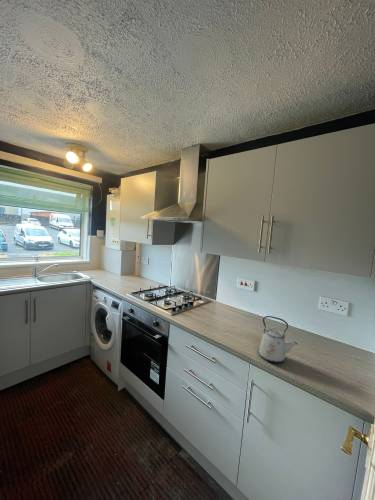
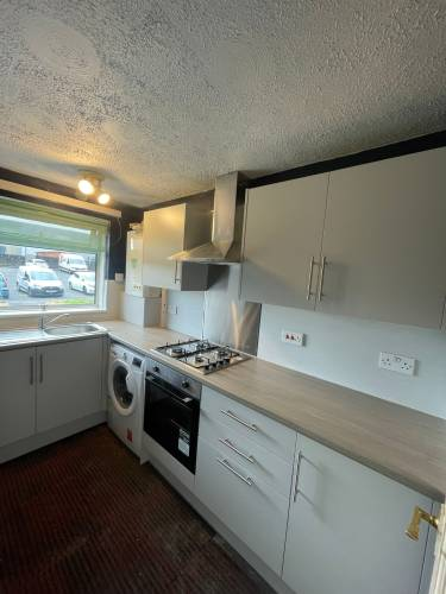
- kettle (278, 339)
